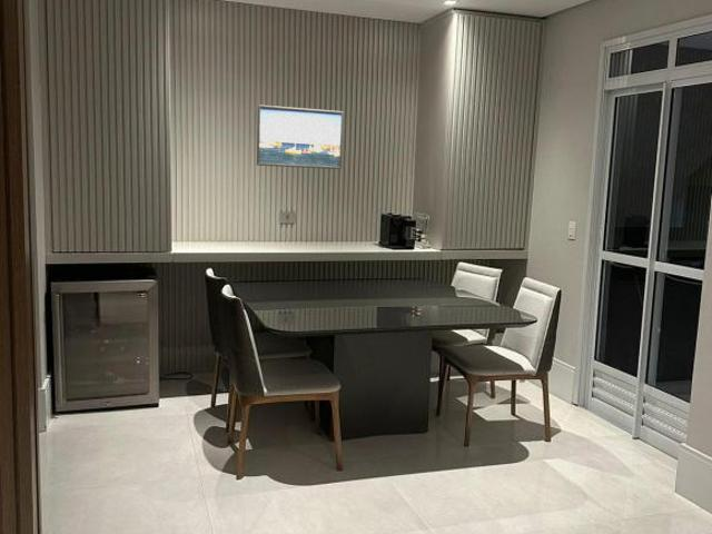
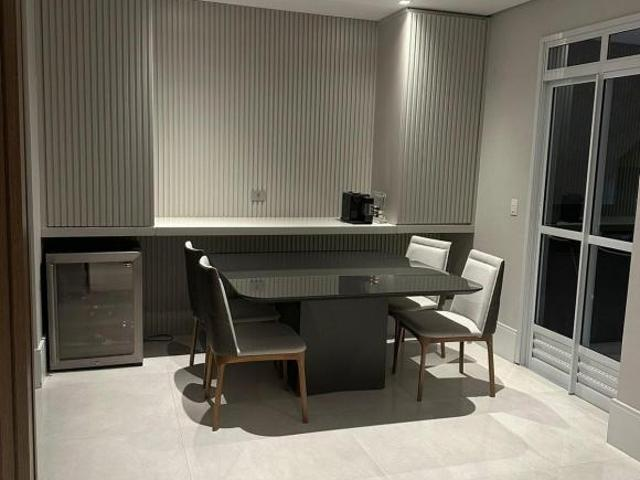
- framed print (300, 138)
